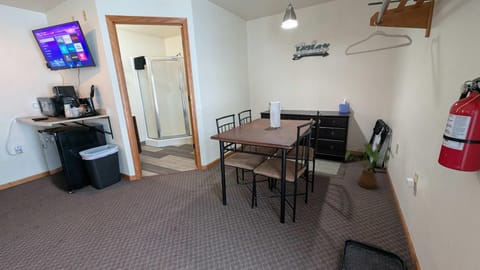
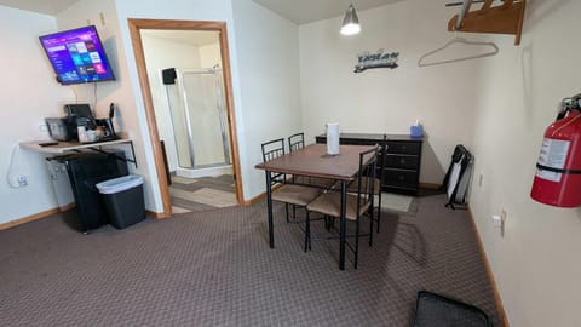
- house plant (366, 165)
